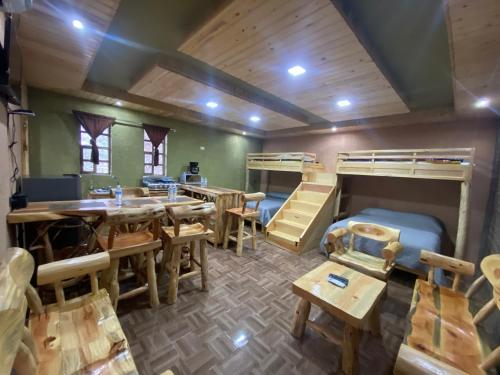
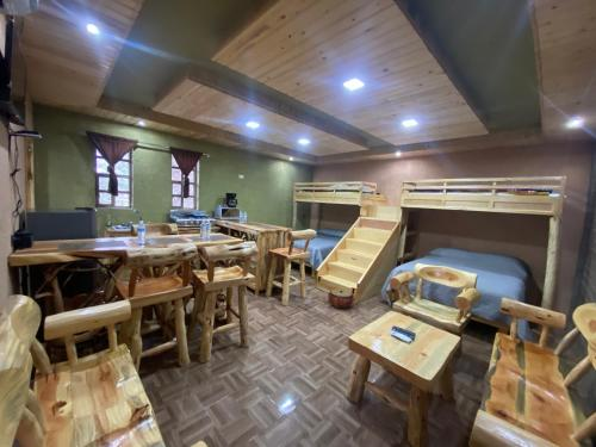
+ woven basket (341, 297)
